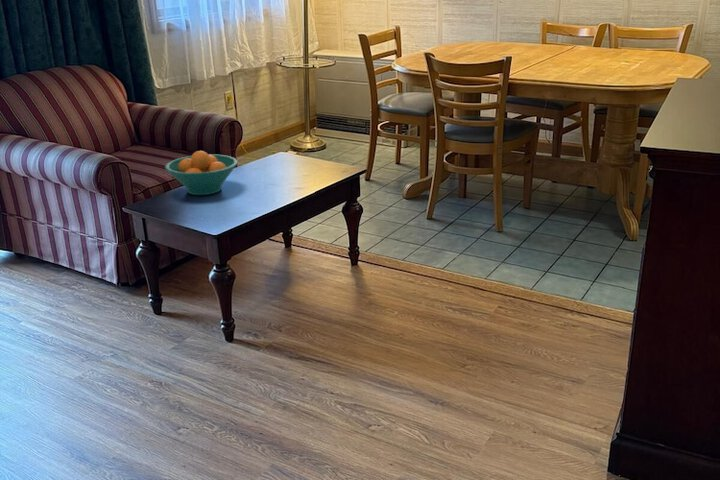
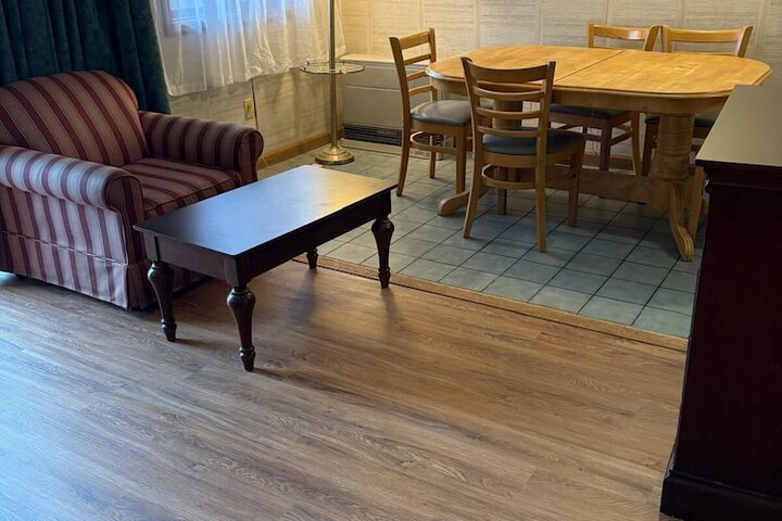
- fruit bowl (202, 171)
